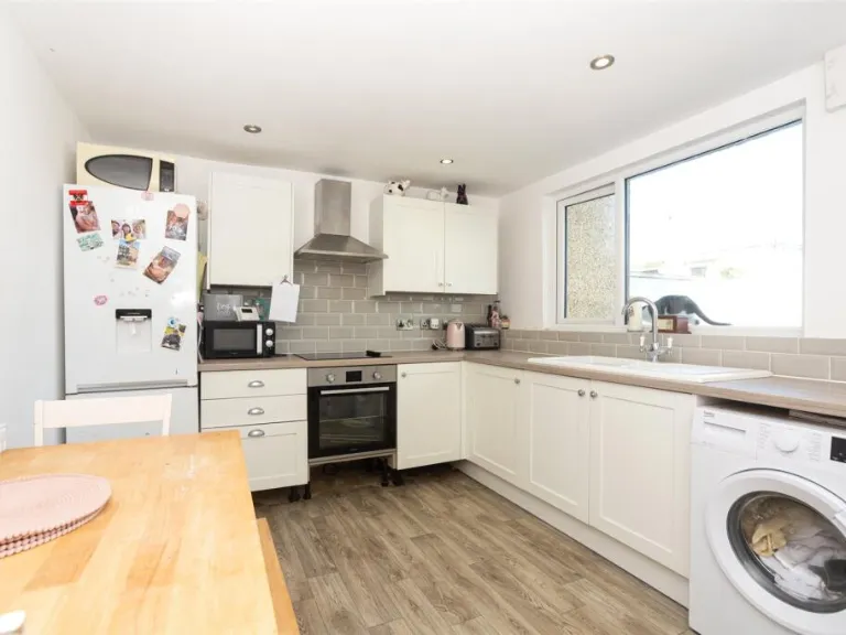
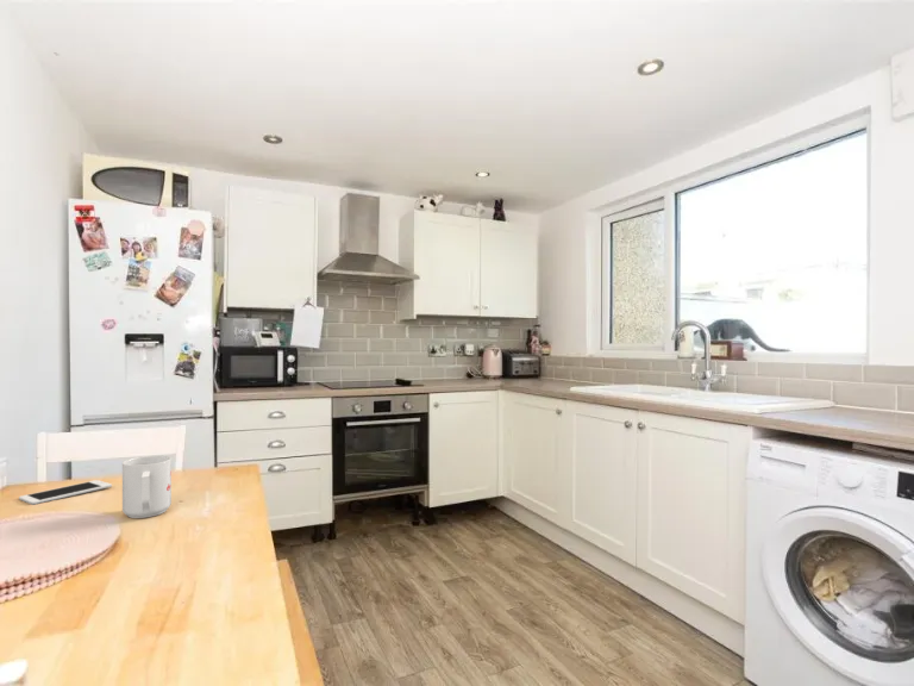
+ cell phone (67, 491)
+ mug (146, 487)
